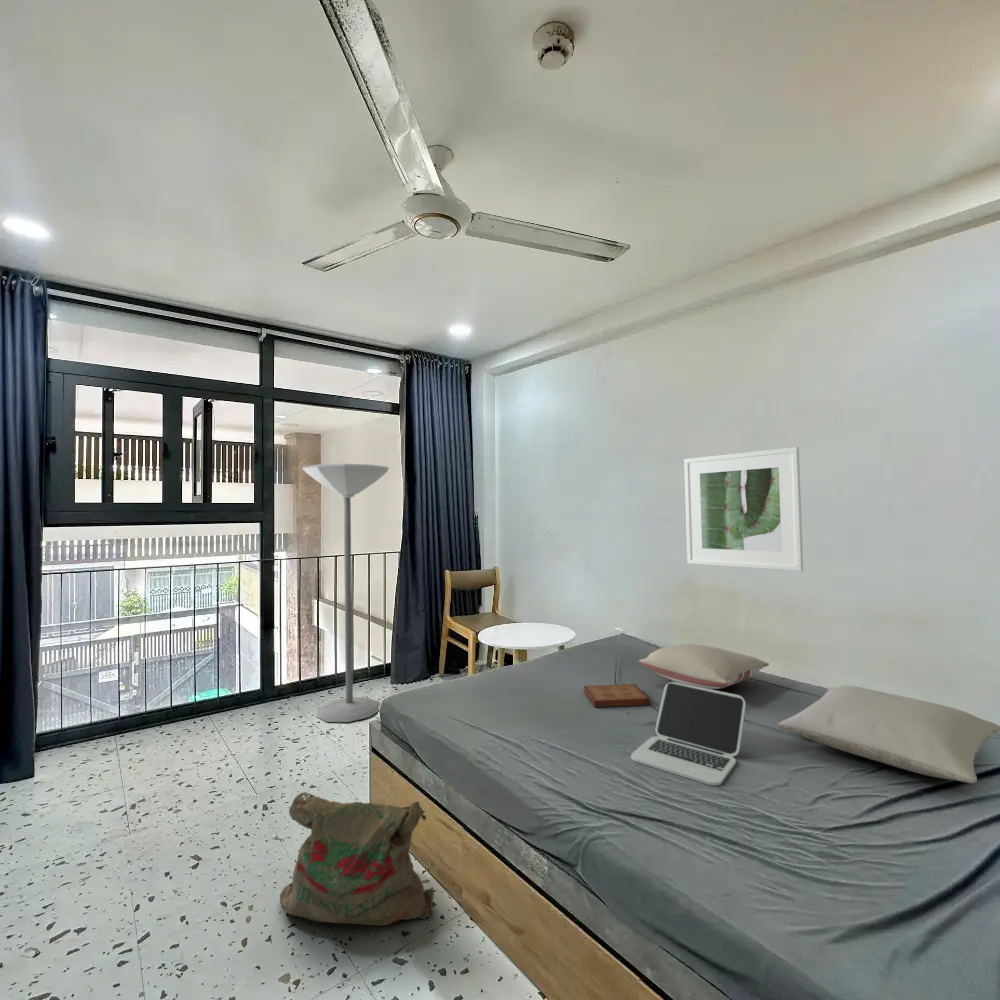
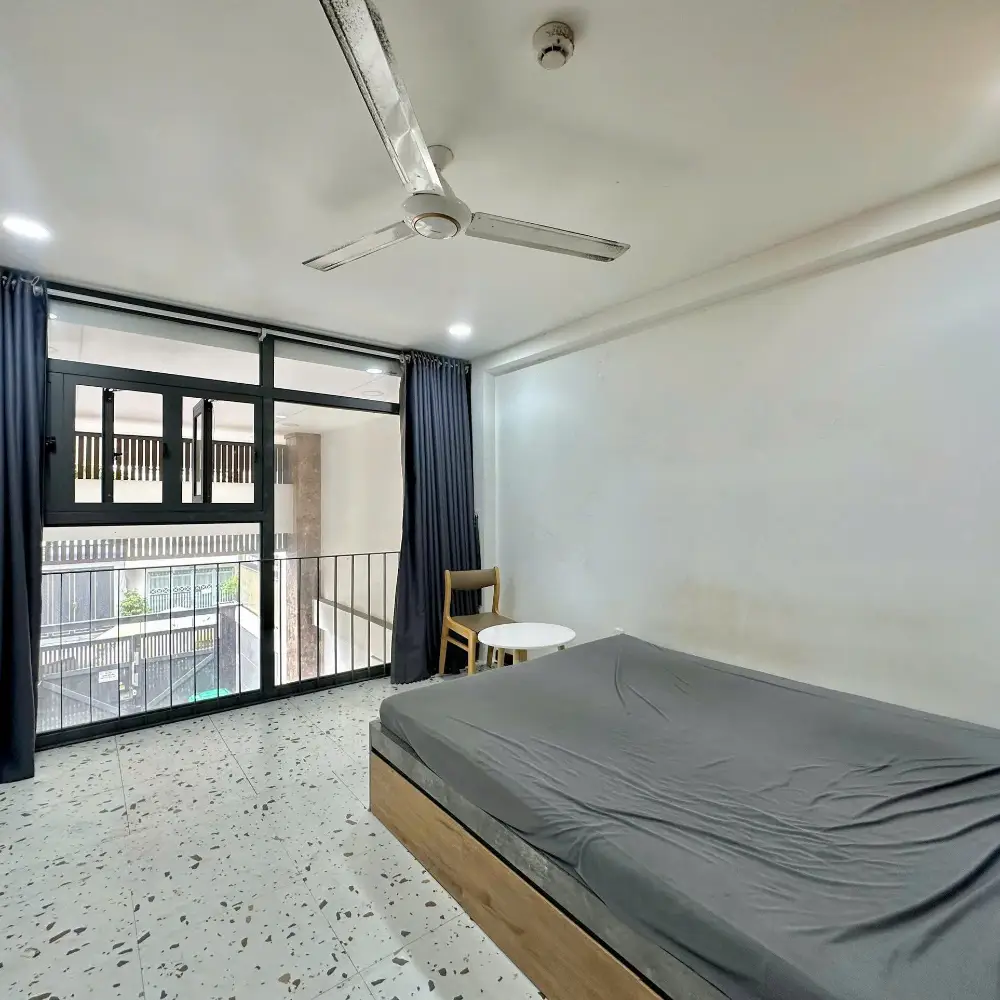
- pillow (703, 664)
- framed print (738, 510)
- laptop (688, 727)
- book (615, 695)
- bag (355, 851)
- floor lamp (348, 587)
- pillow (887, 726)
